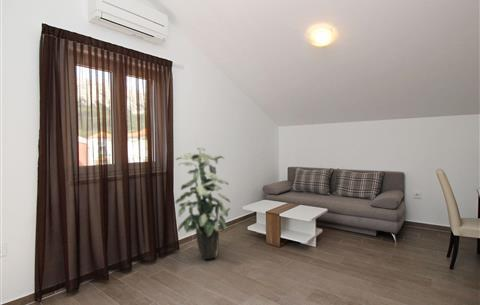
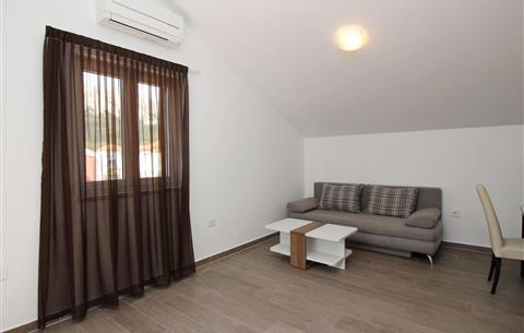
- indoor plant (202, 202)
